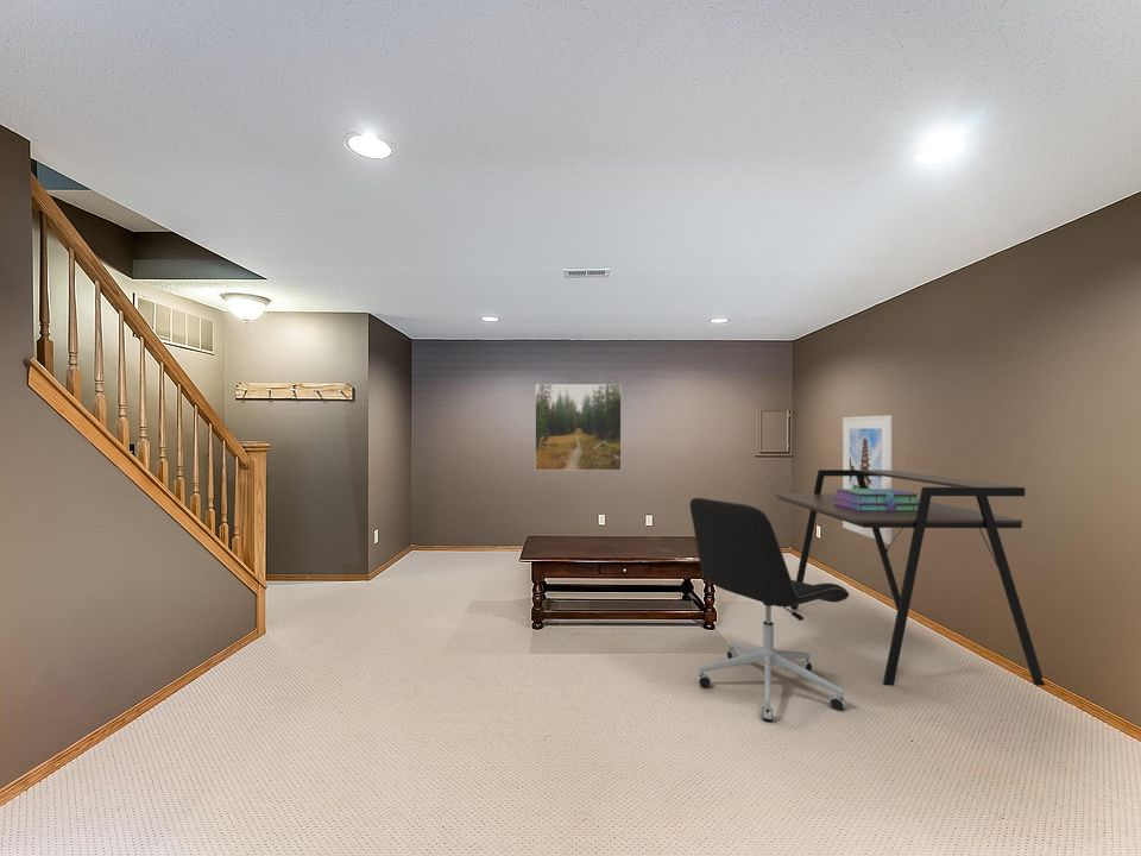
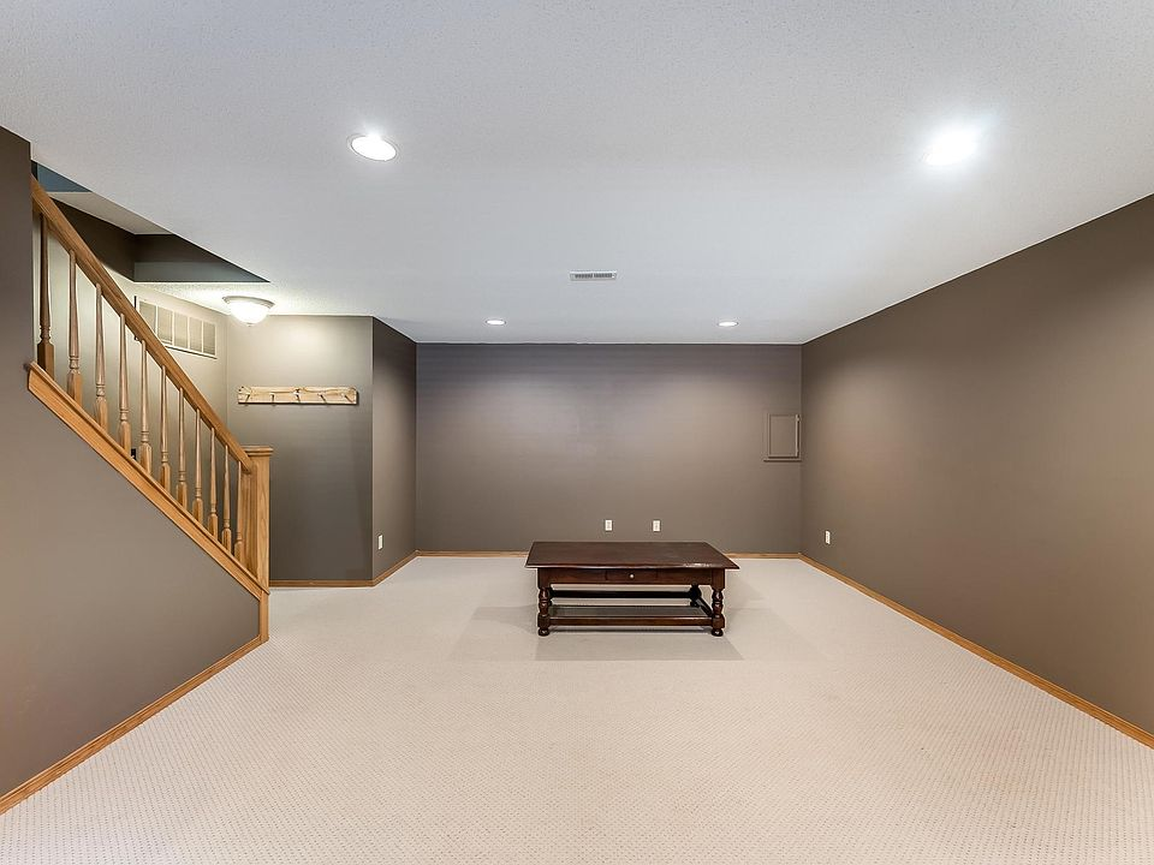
- stack of books (875, 498)
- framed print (865, 477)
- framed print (578, 427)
- office chair (767, 592)
- desk (884, 559)
